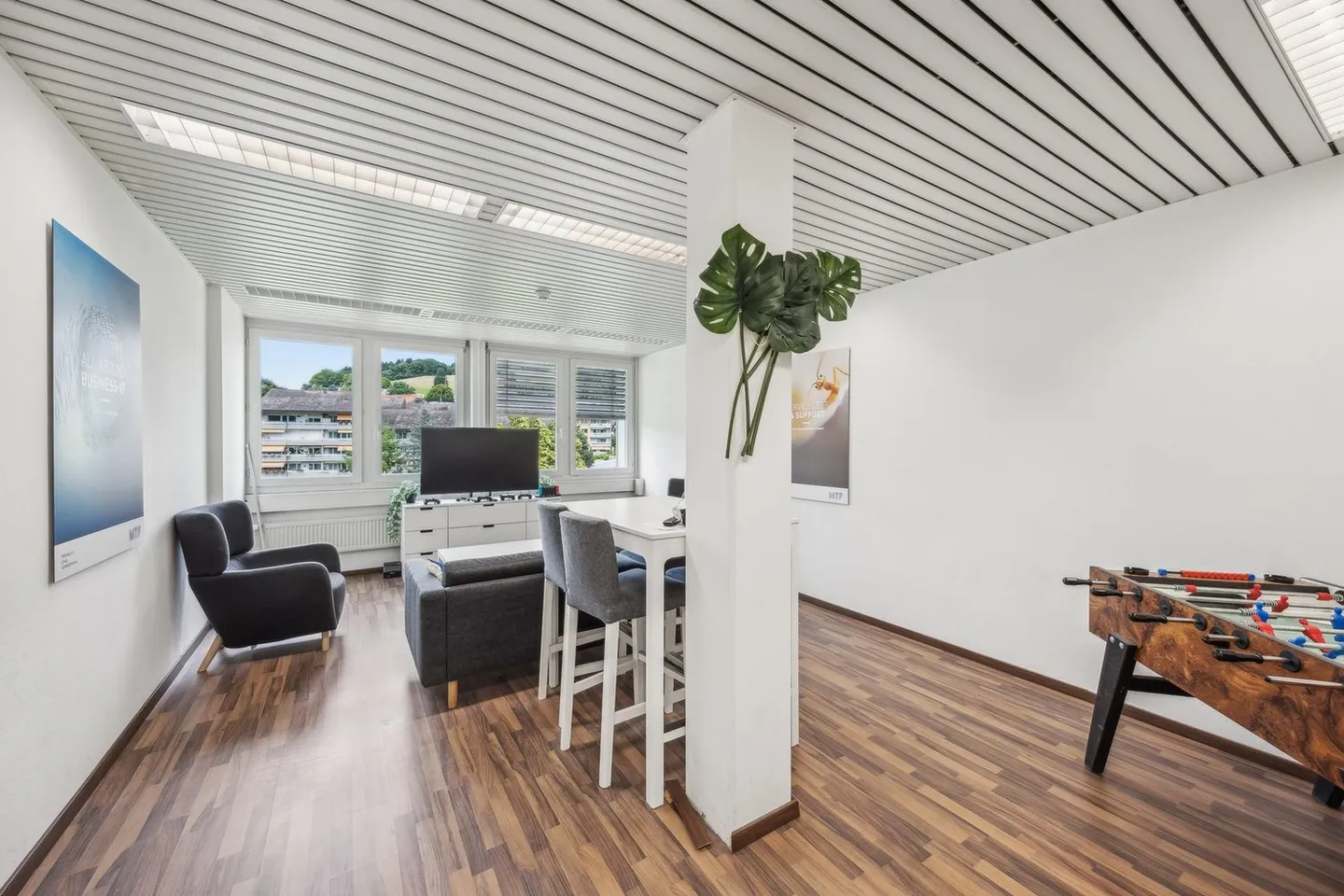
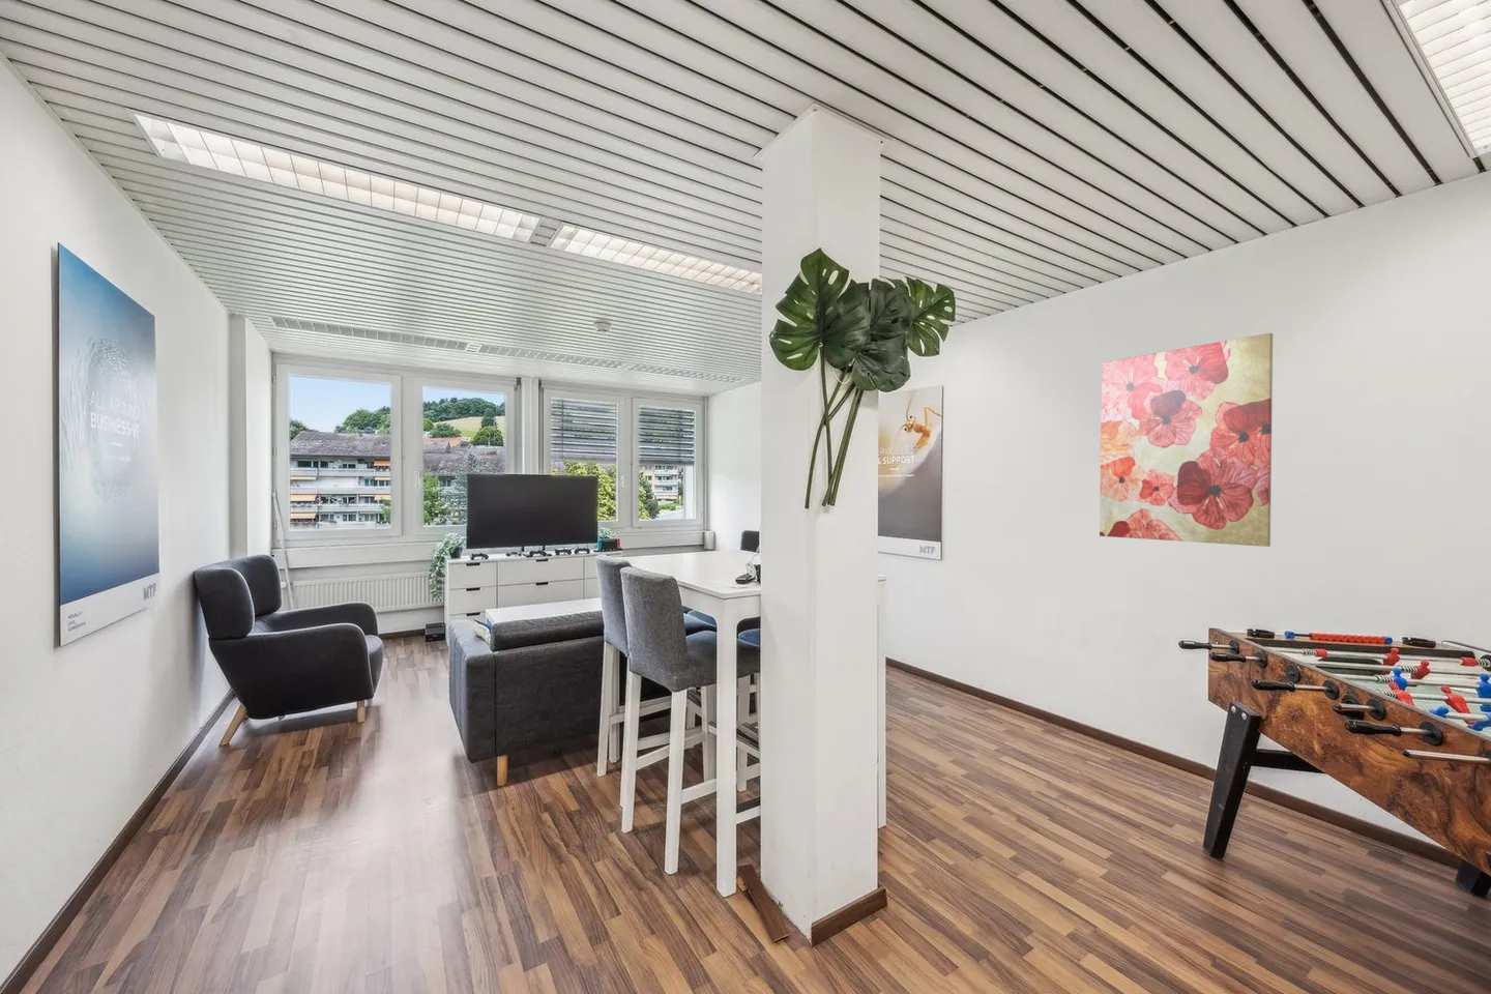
+ wall art (1177, 445)
